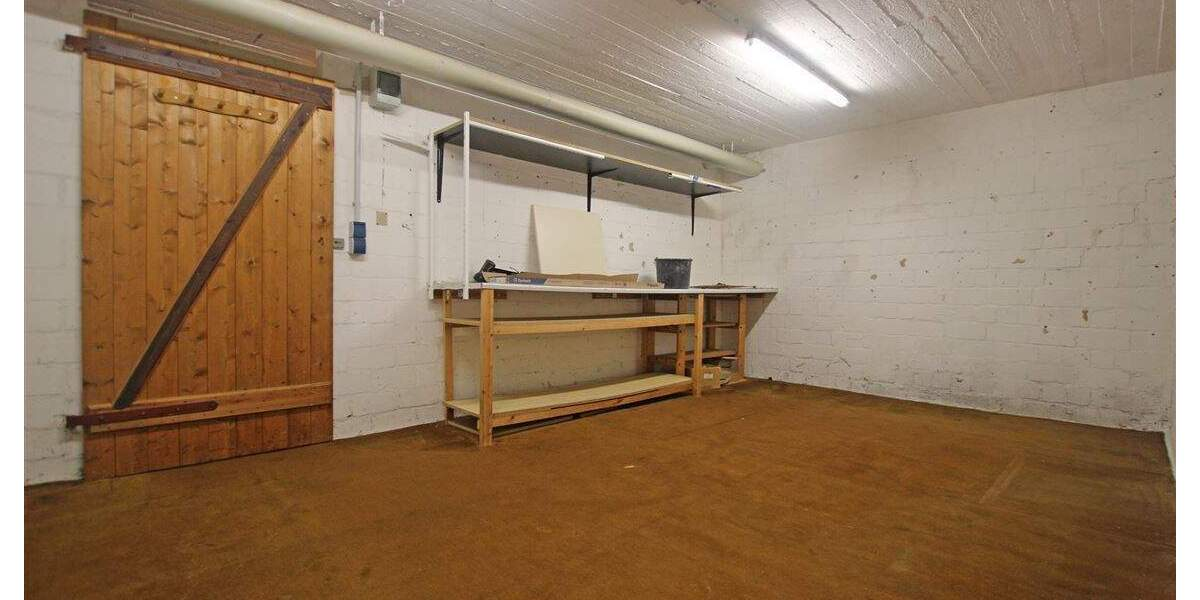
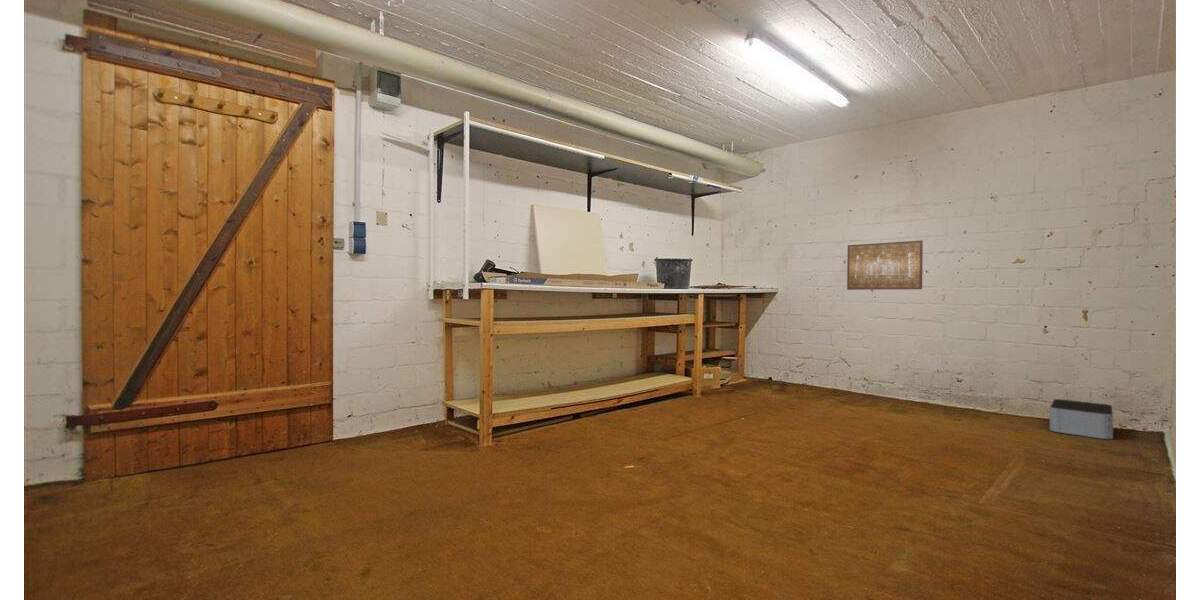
+ wall art (883, 266)
+ storage bin (1081, 417)
